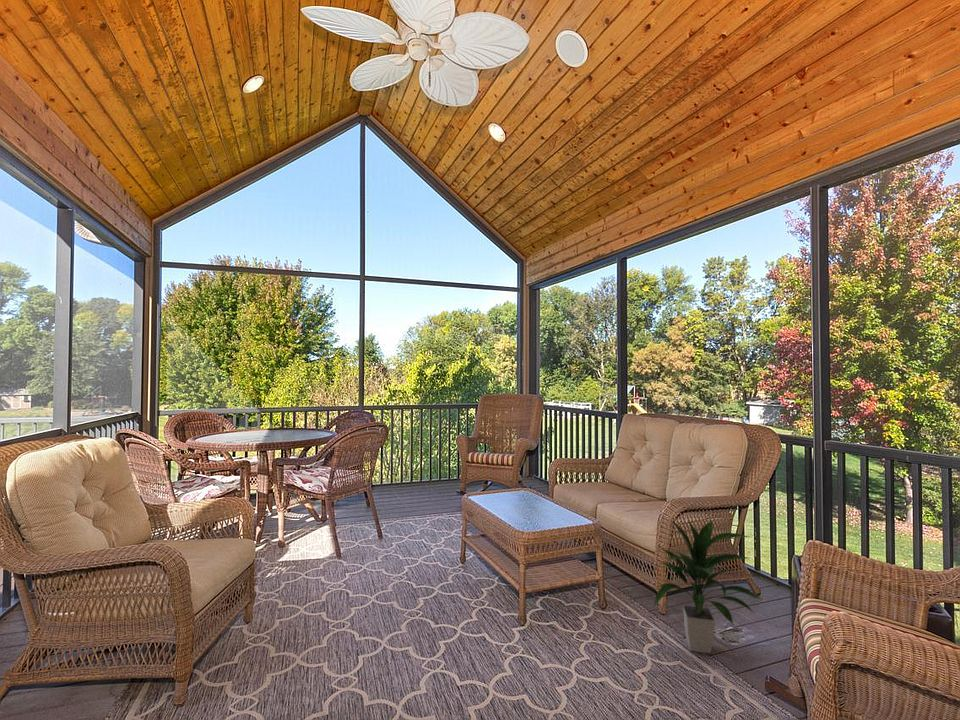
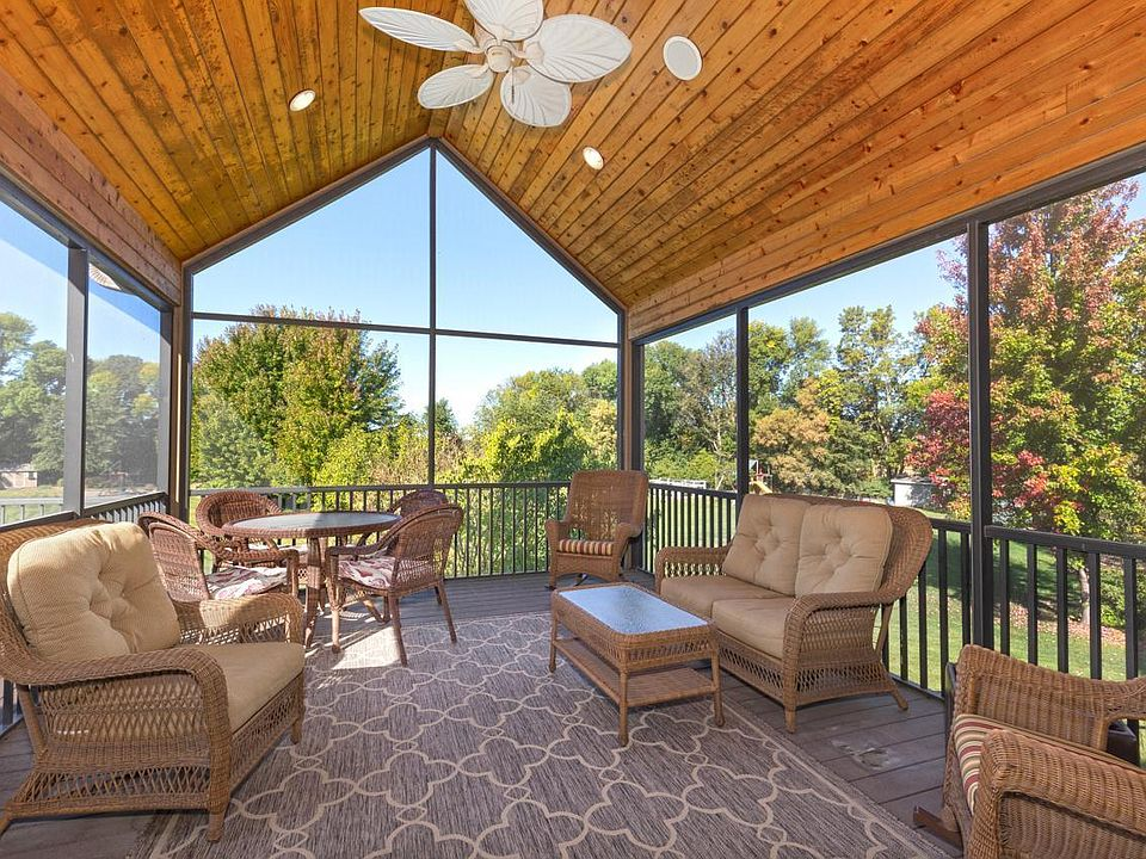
- indoor plant (700, 581)
